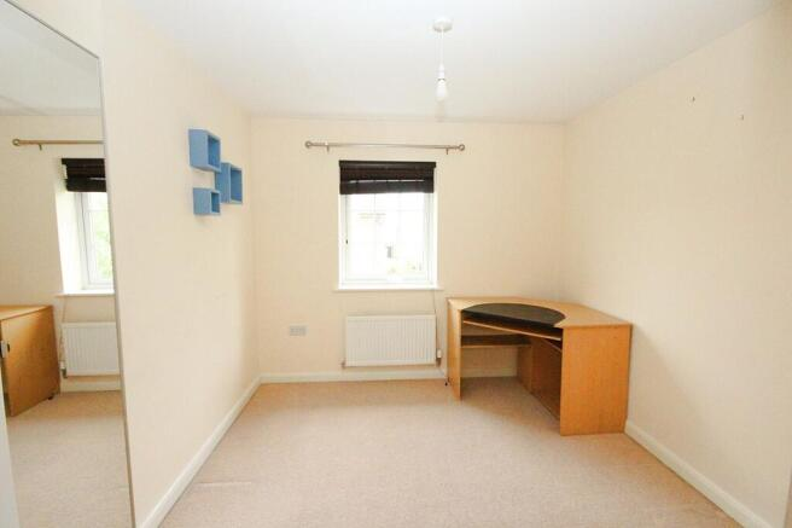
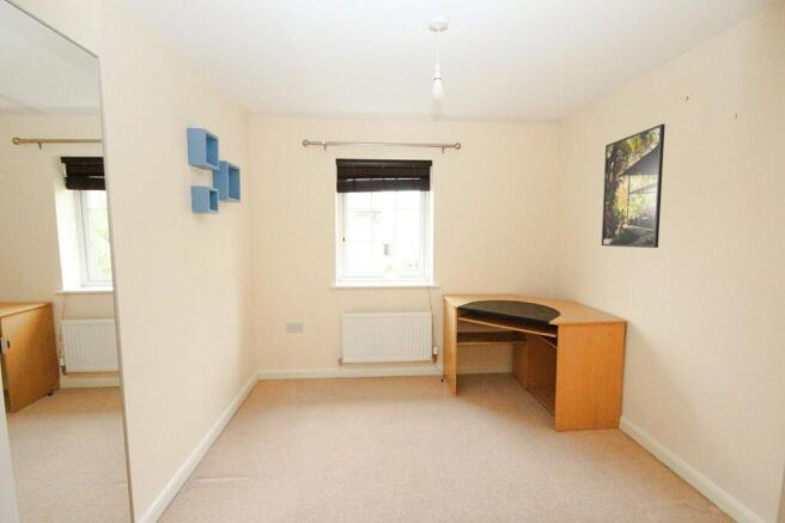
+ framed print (629, 191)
